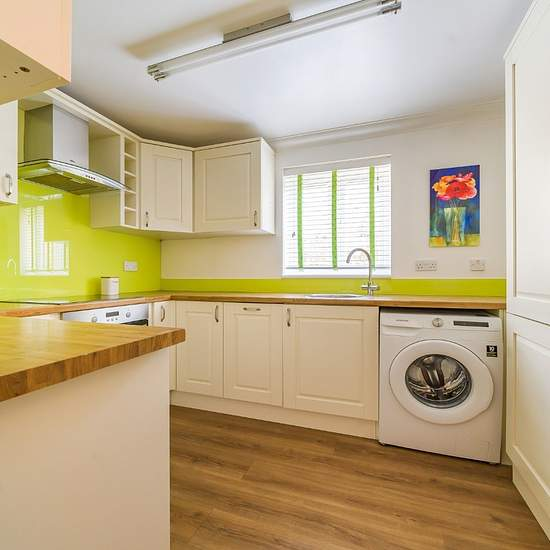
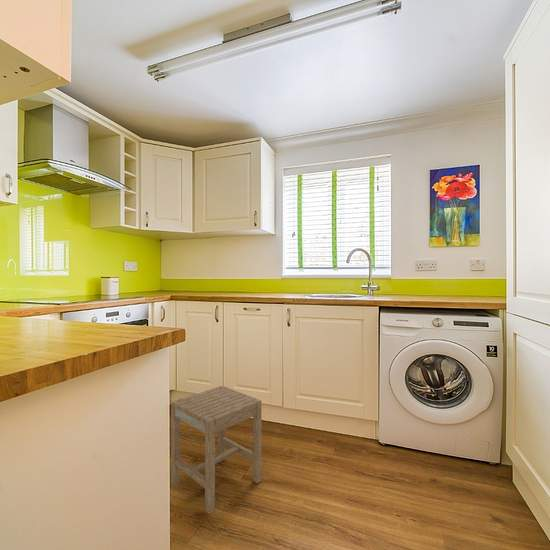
+ stool (218, 441)
